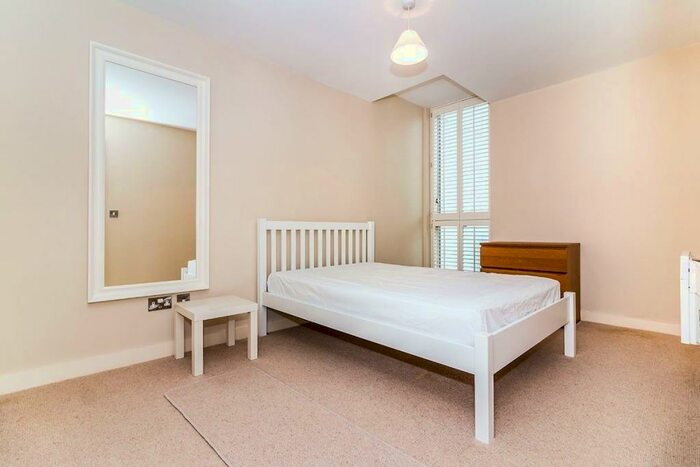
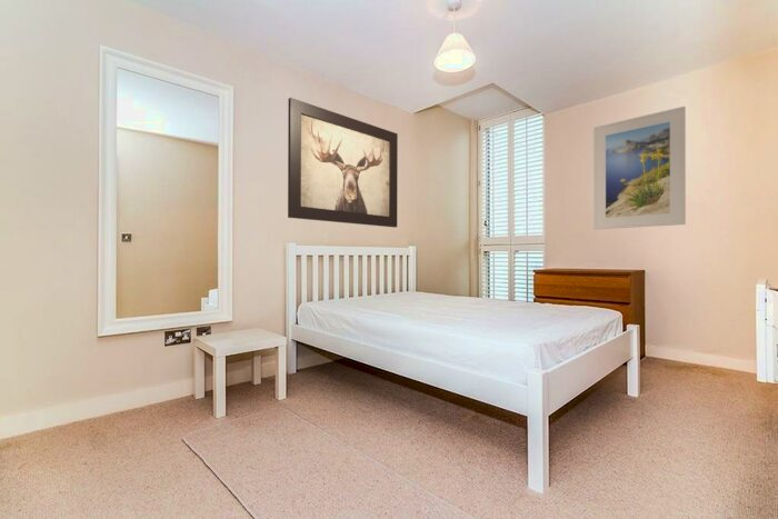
+ wall art (349, 170)
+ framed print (636, 172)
